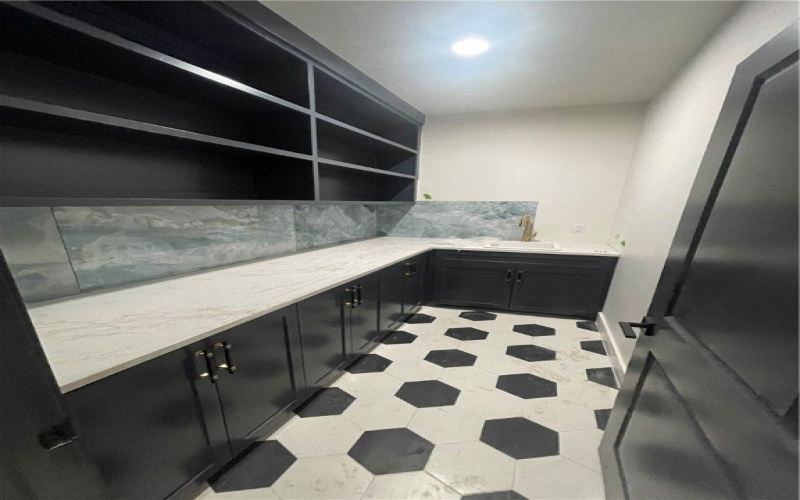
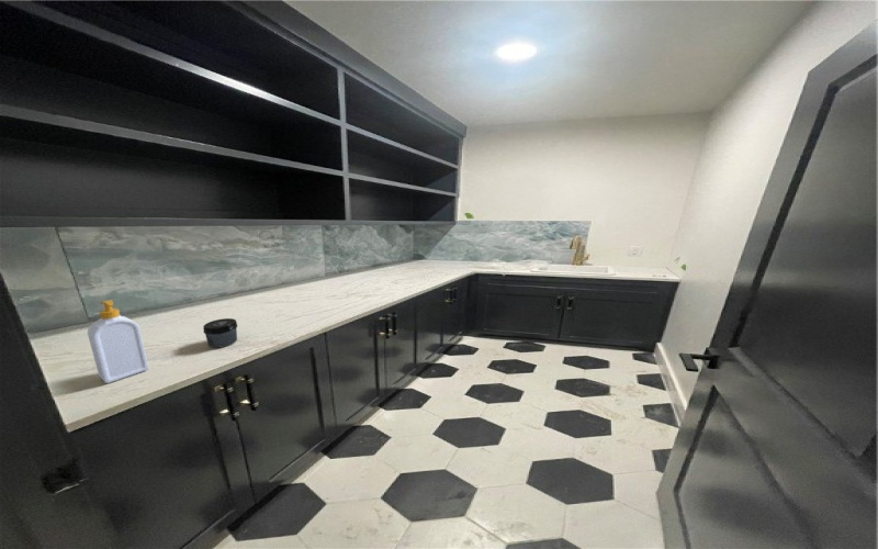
+ soap bottle (116, 338)
+ jar (222, 333)
